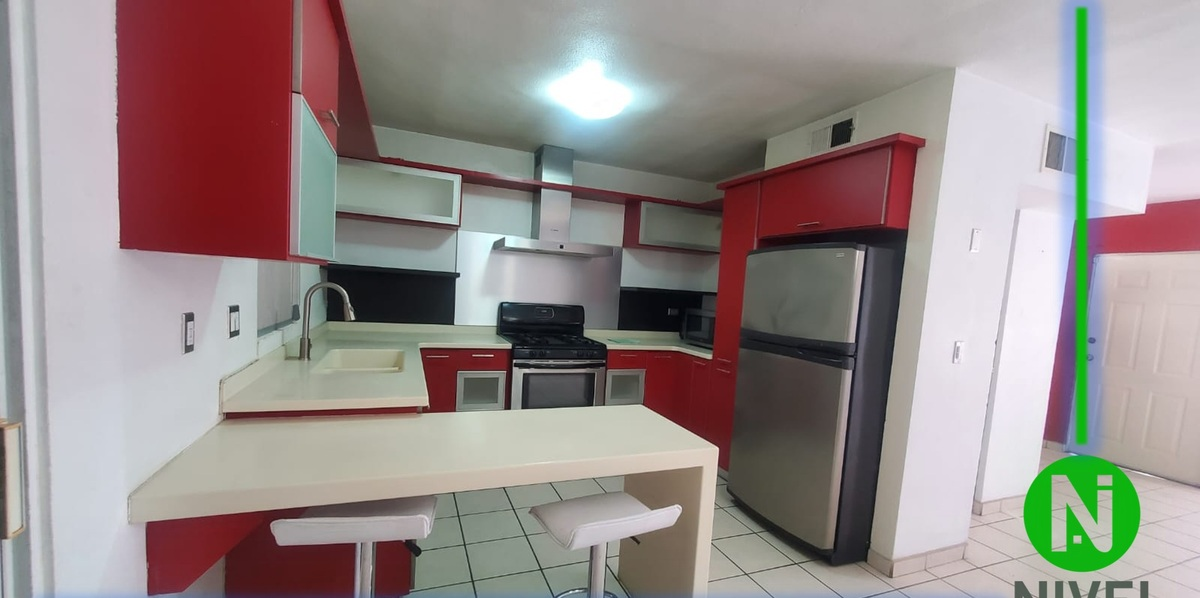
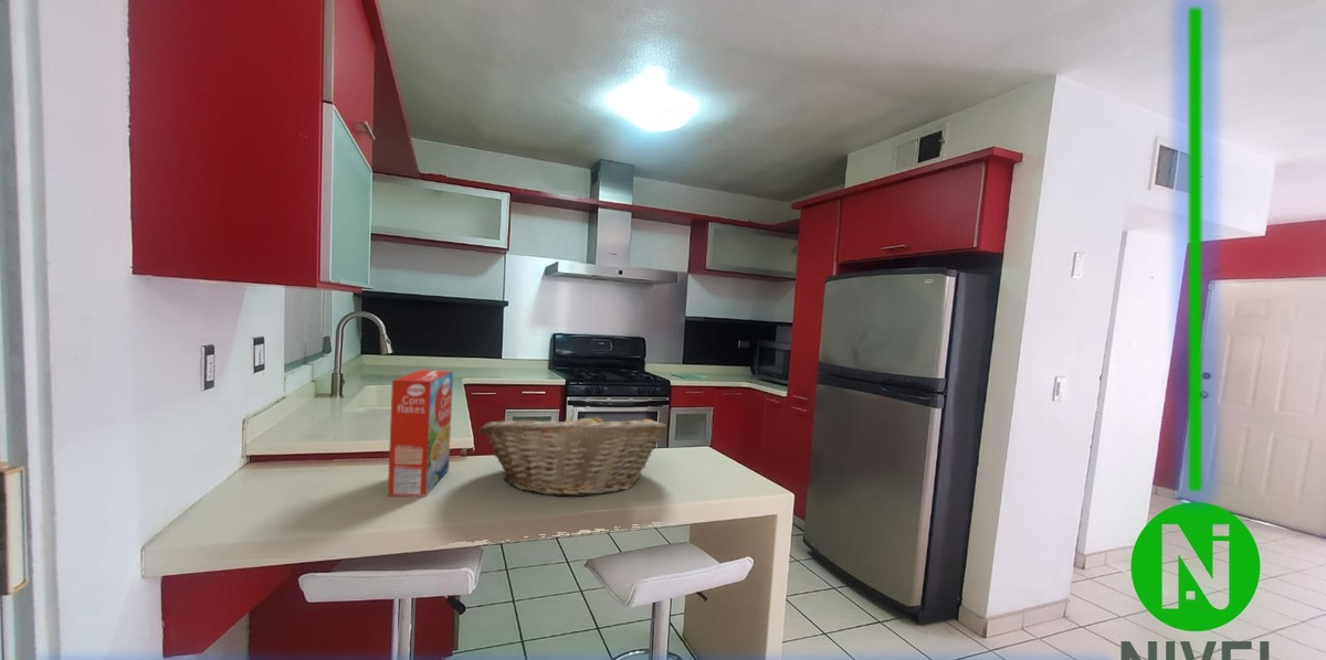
+ fruit basket (575, 443)
+ cereal box (422, 428)
